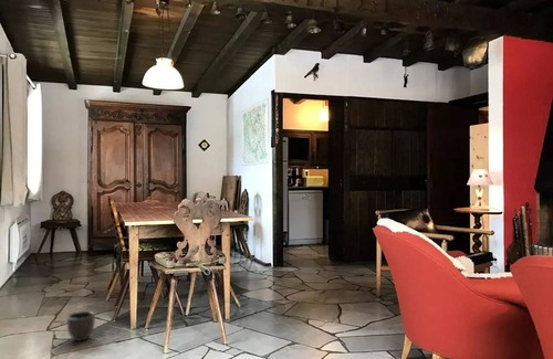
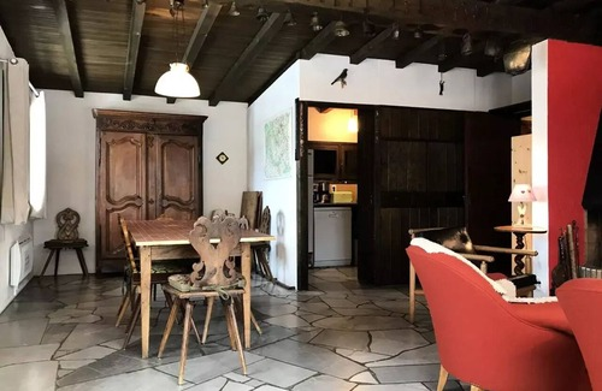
- planter (81, 326)
